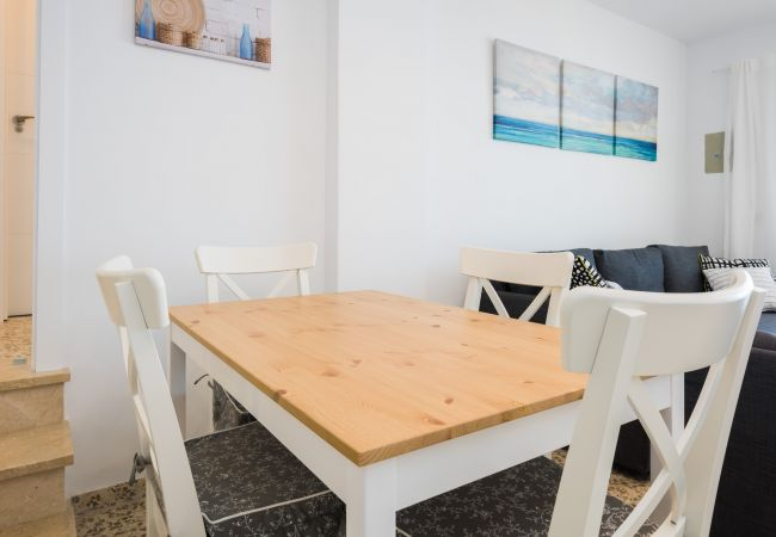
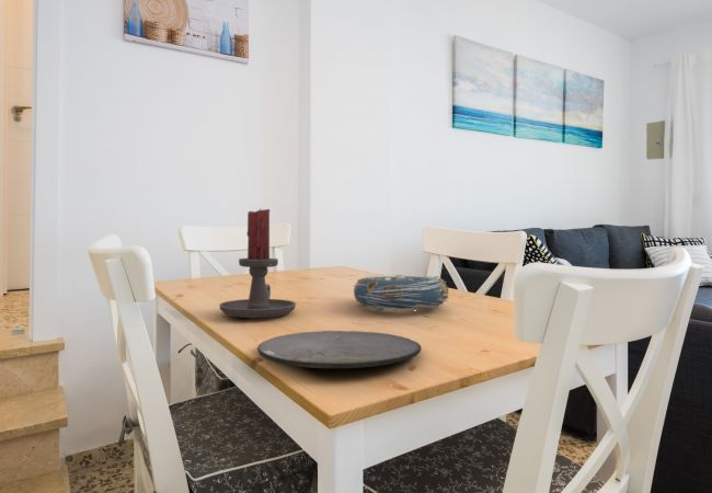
+ plate (340, 346)
+ candle holder (260, 260)
+ decorative bowl (400, 290)
